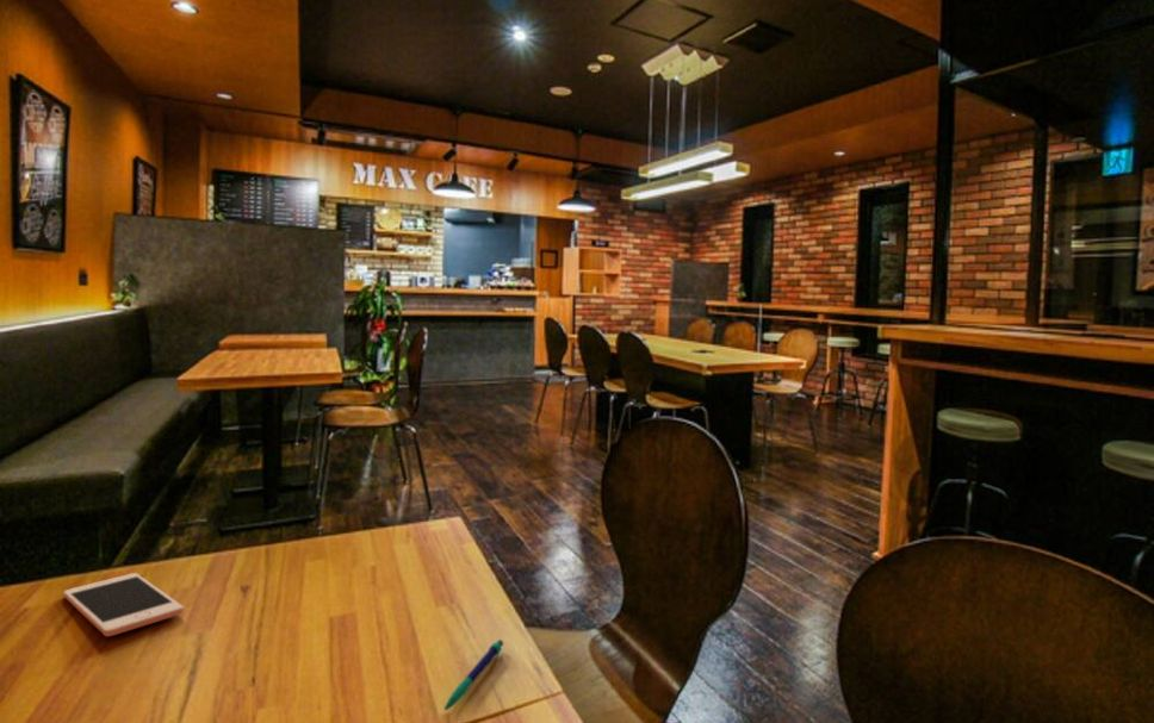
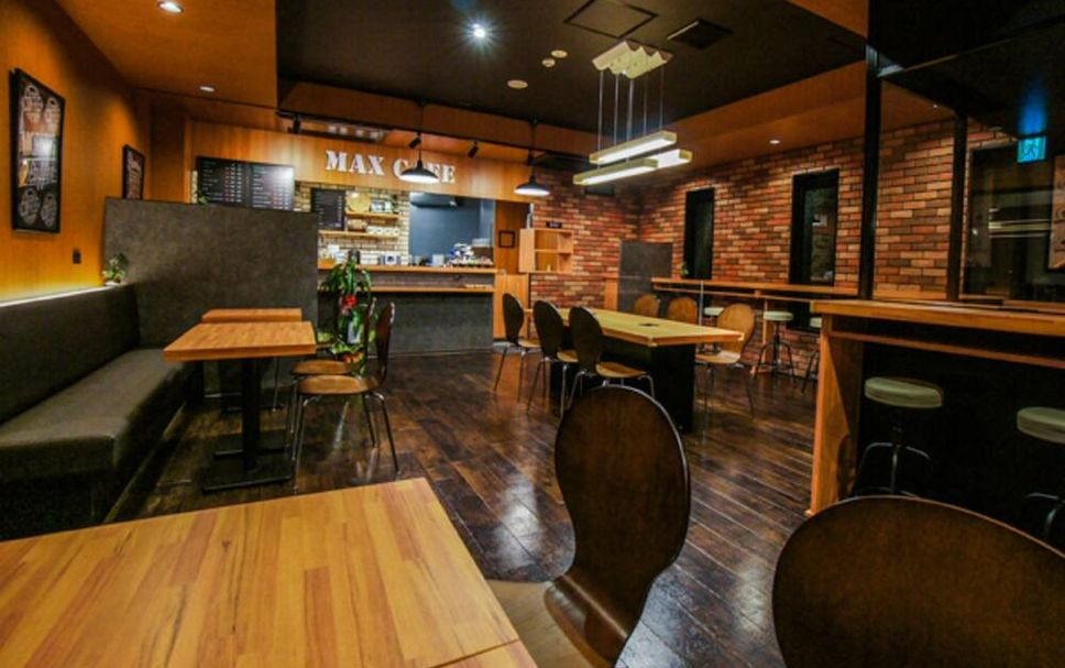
- cell phone (122, 602)
- pen (473, 672)
